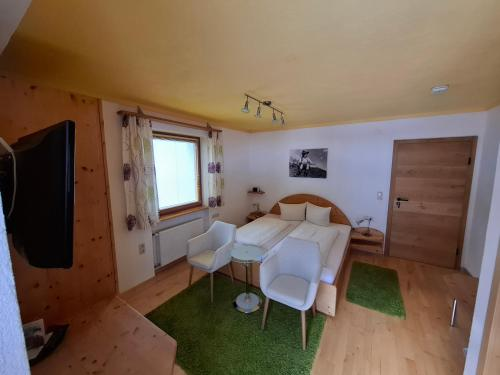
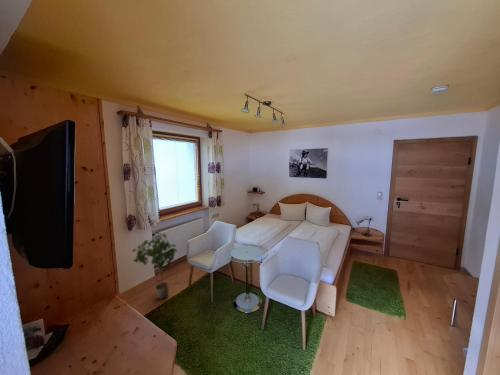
+ potted plant (158, 267)
